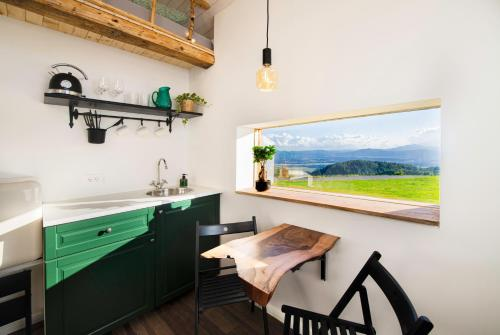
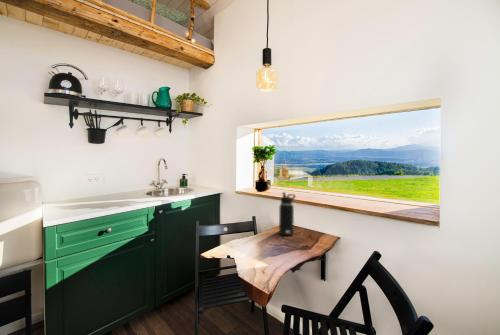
+ water bottle (287, 212)
